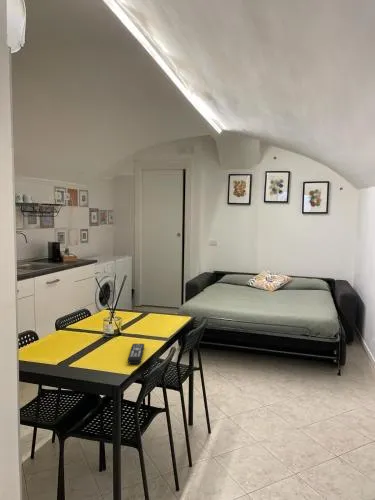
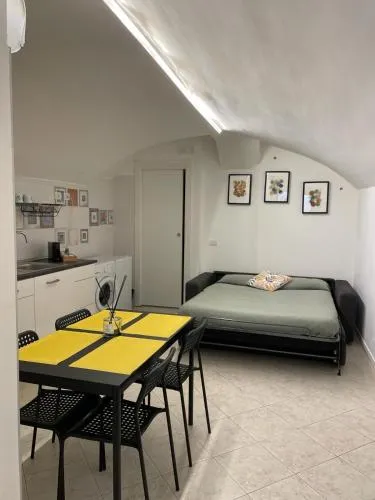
- remote control (136, 353)
